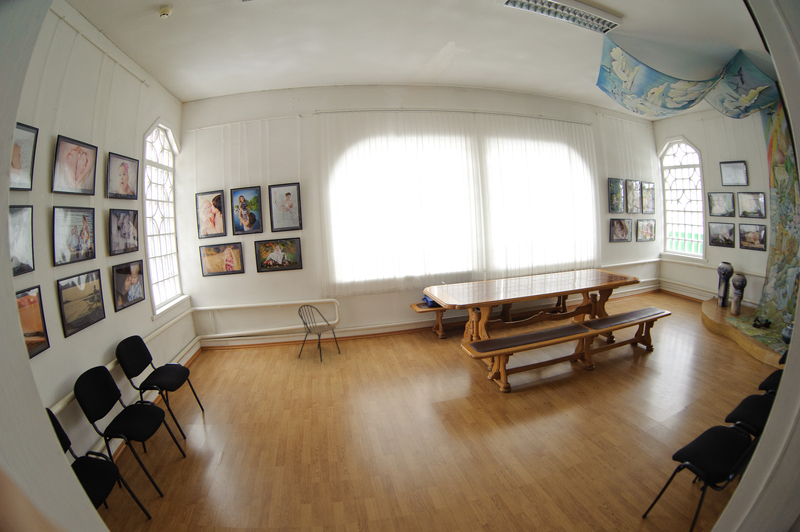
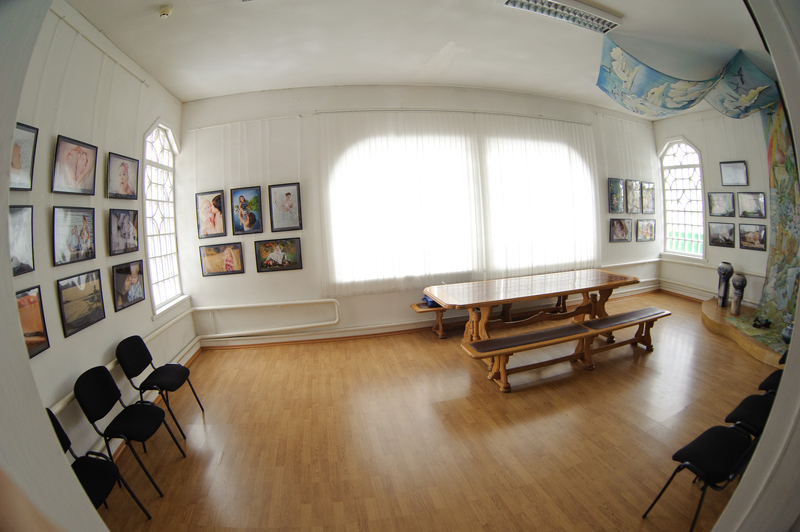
- dining chair (317, 330)
